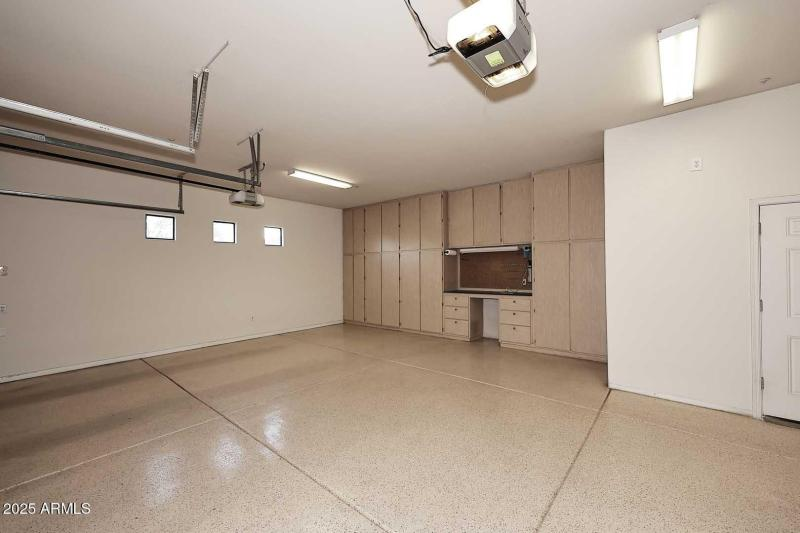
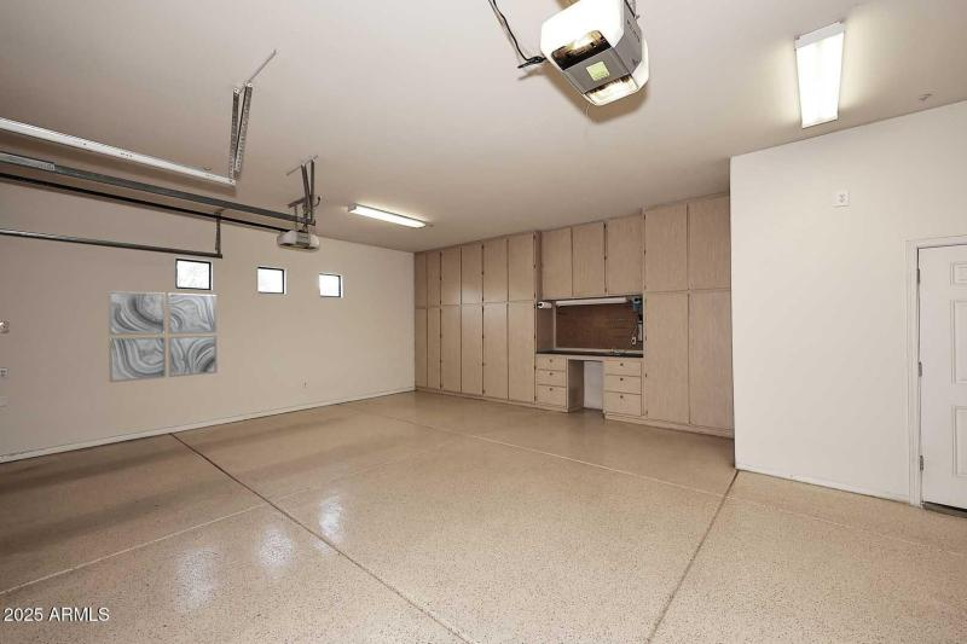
+ wall art (168, 336)
